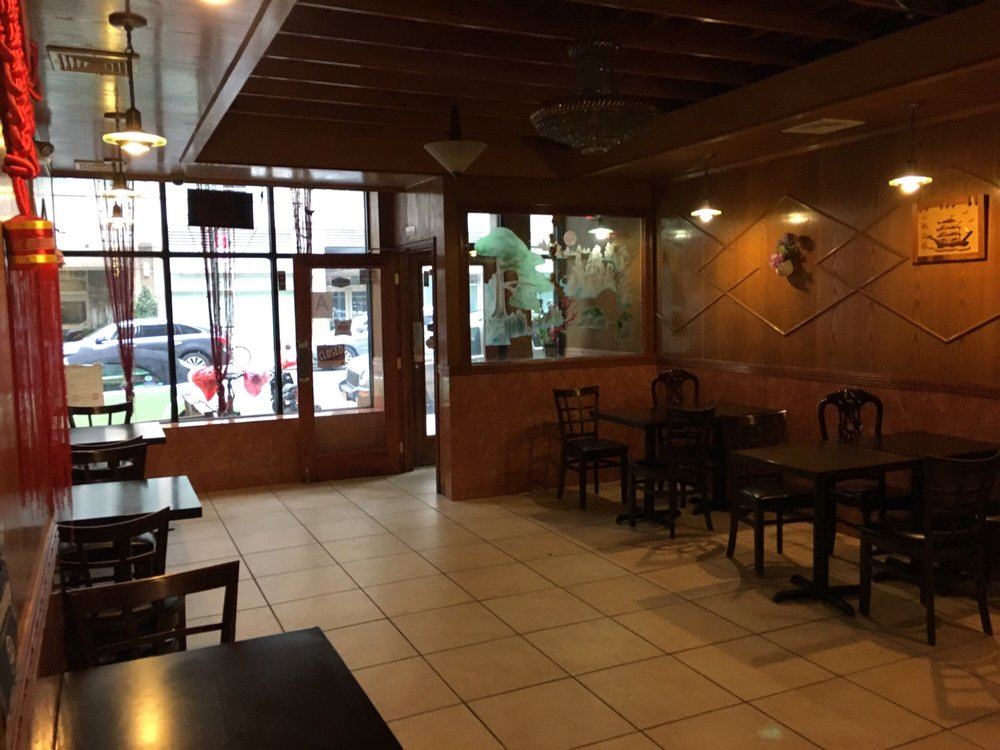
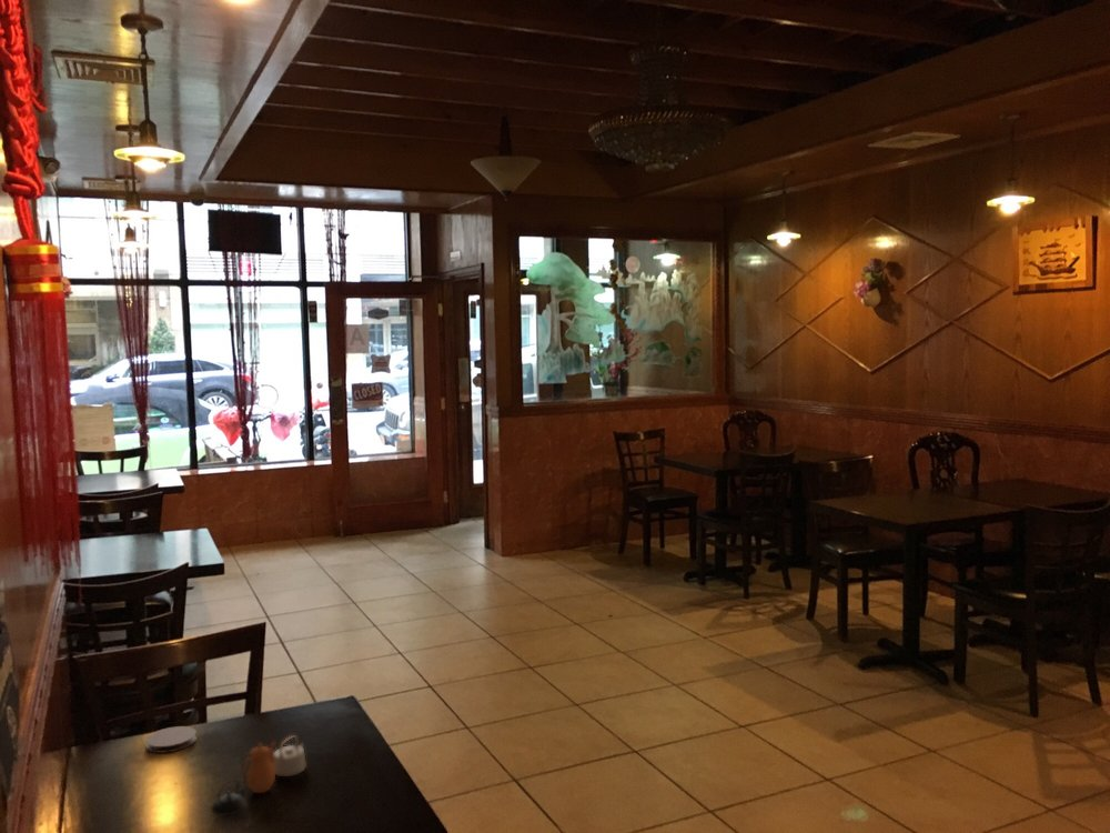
+ teapot (262, 764)
+ coaster (171, 739)
